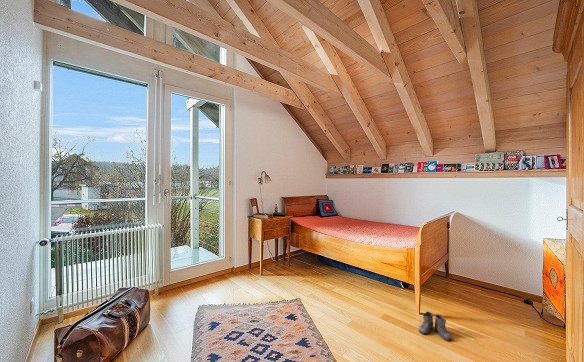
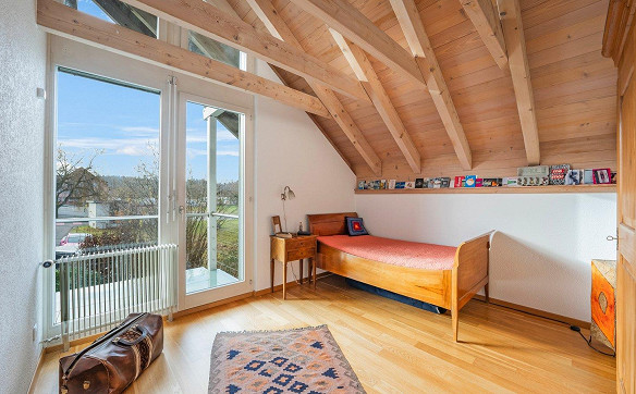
- boots (432, 324)
